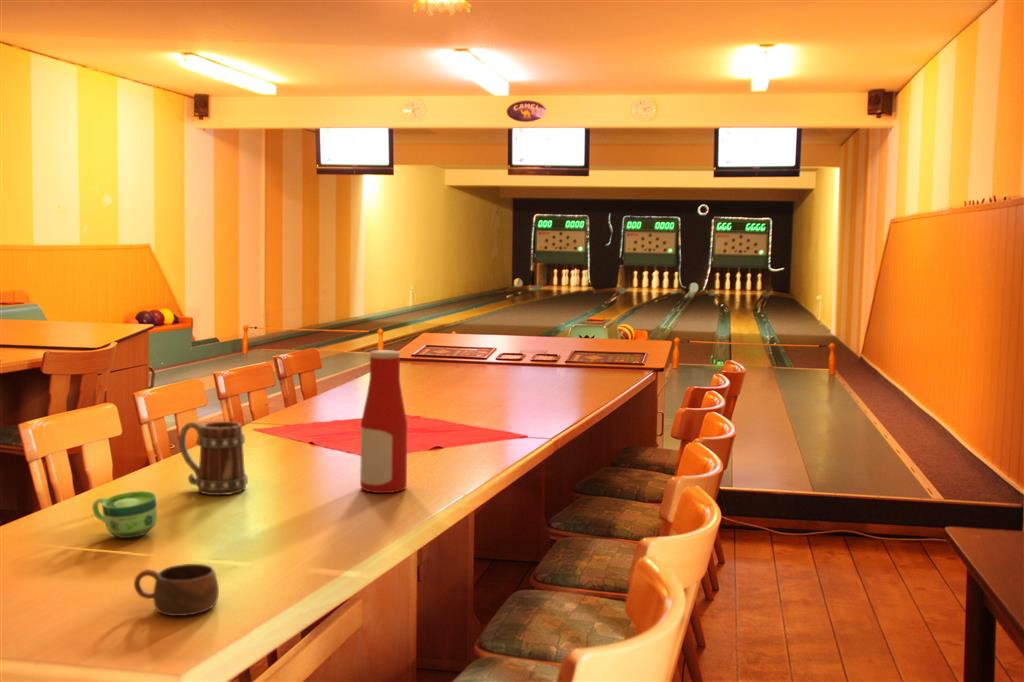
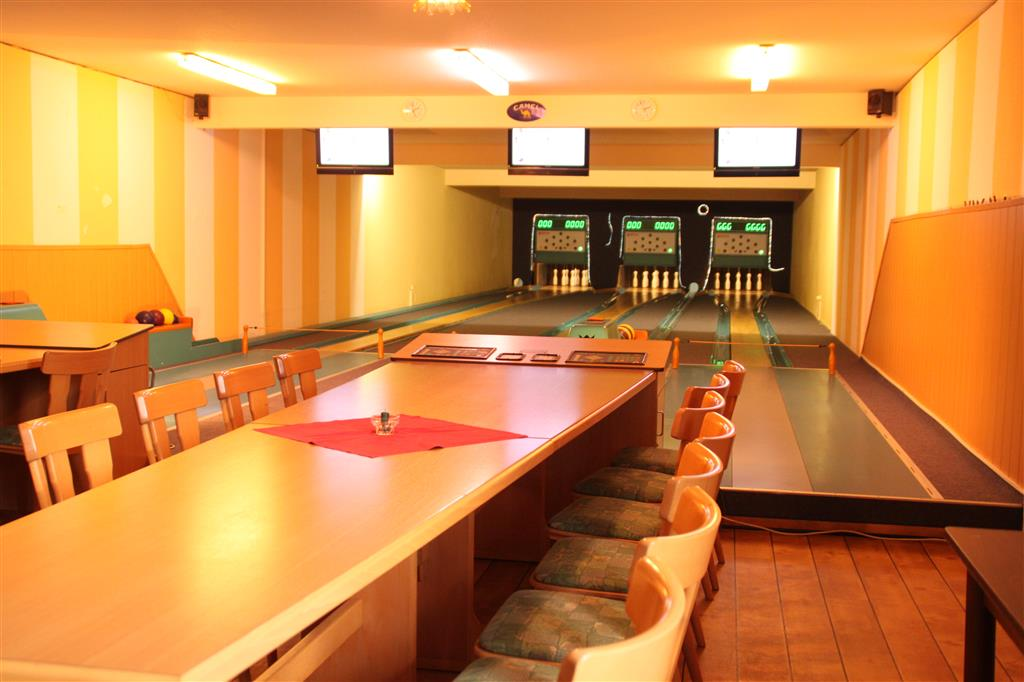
- cup (122, 515)
- bottle (384, 420)
- beer mug (212, 456)
- cup (177, 587)
